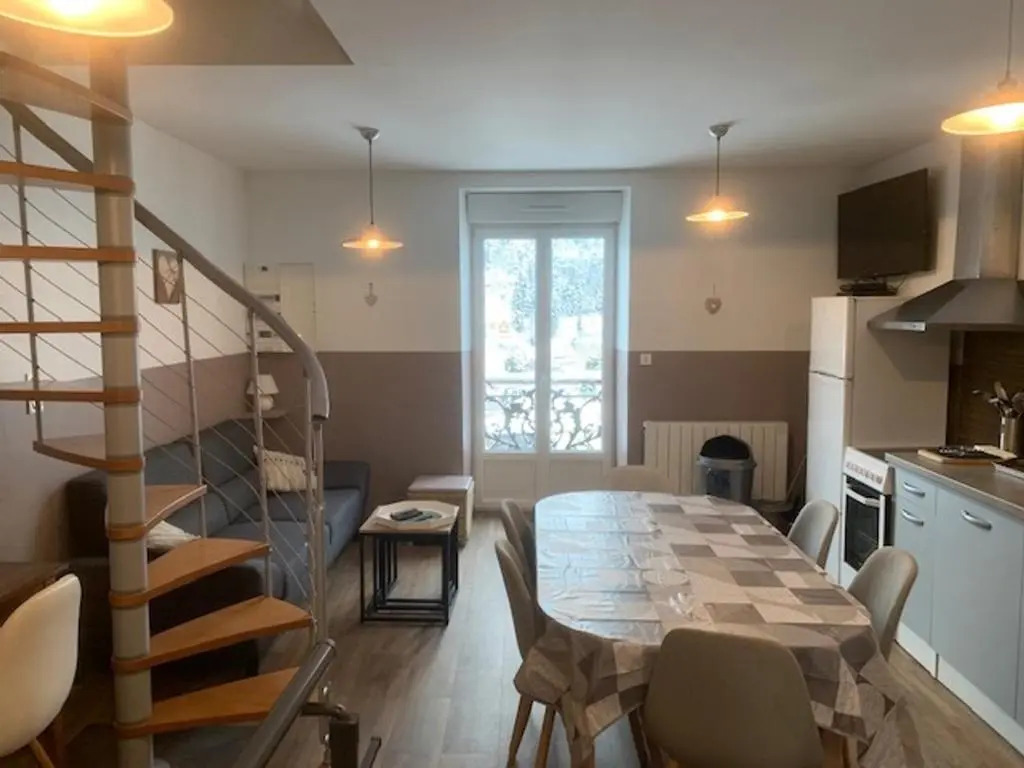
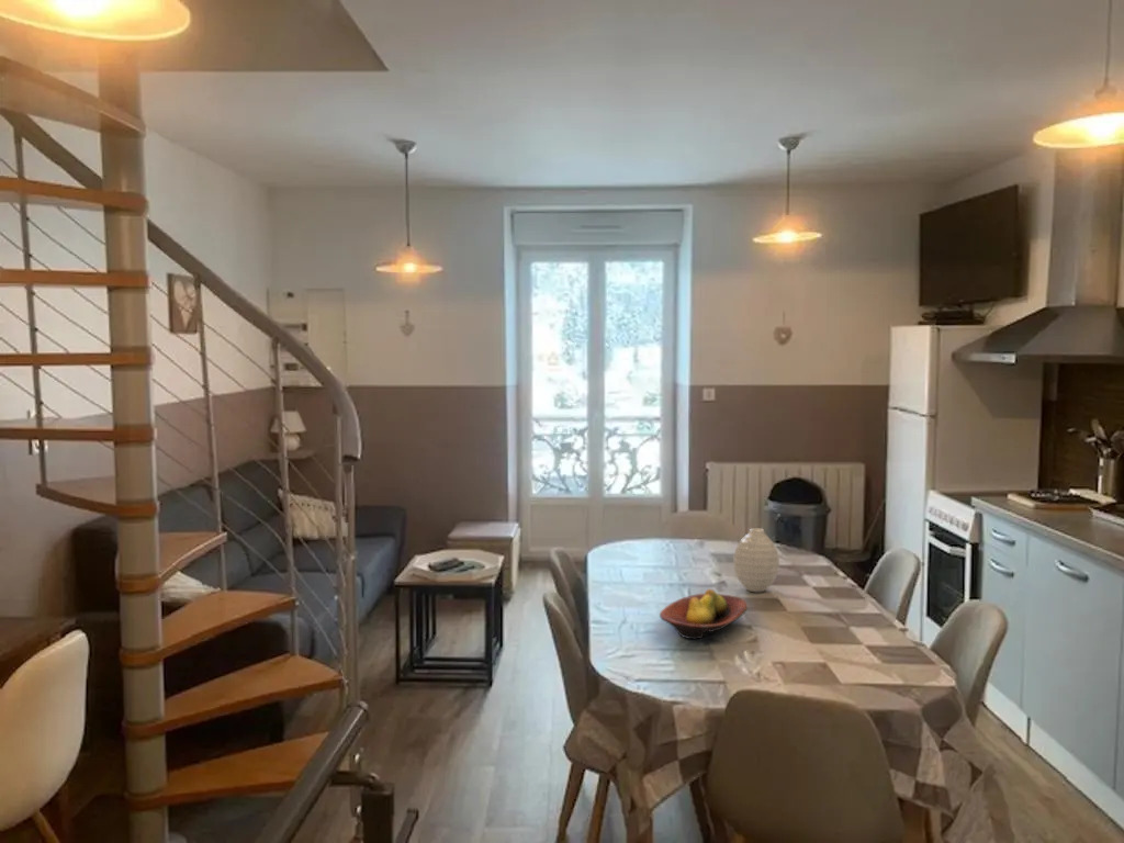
+ vase (756, 559)
+ fruit bowl (704, 610)
